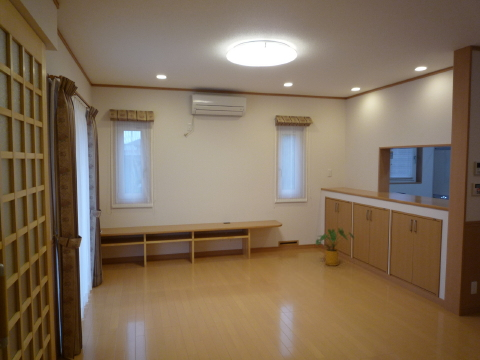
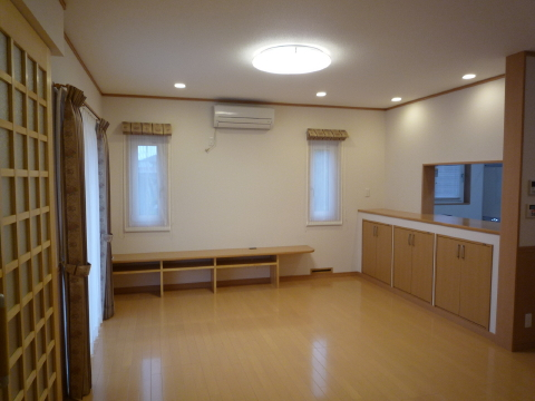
- house plant (332, 245)
